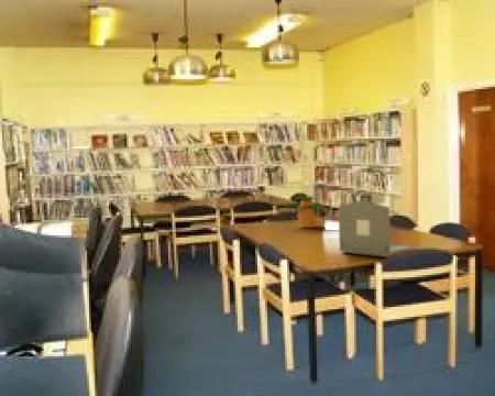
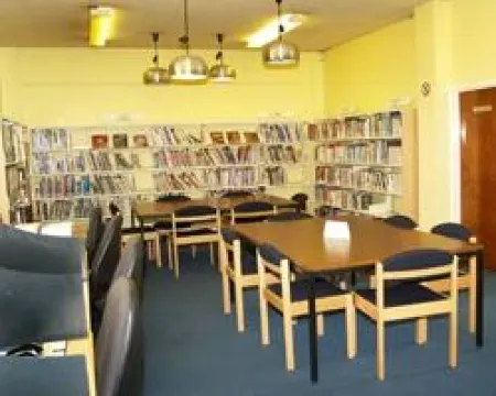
- potted plant (305, 209)
- laptop (376, 224)
